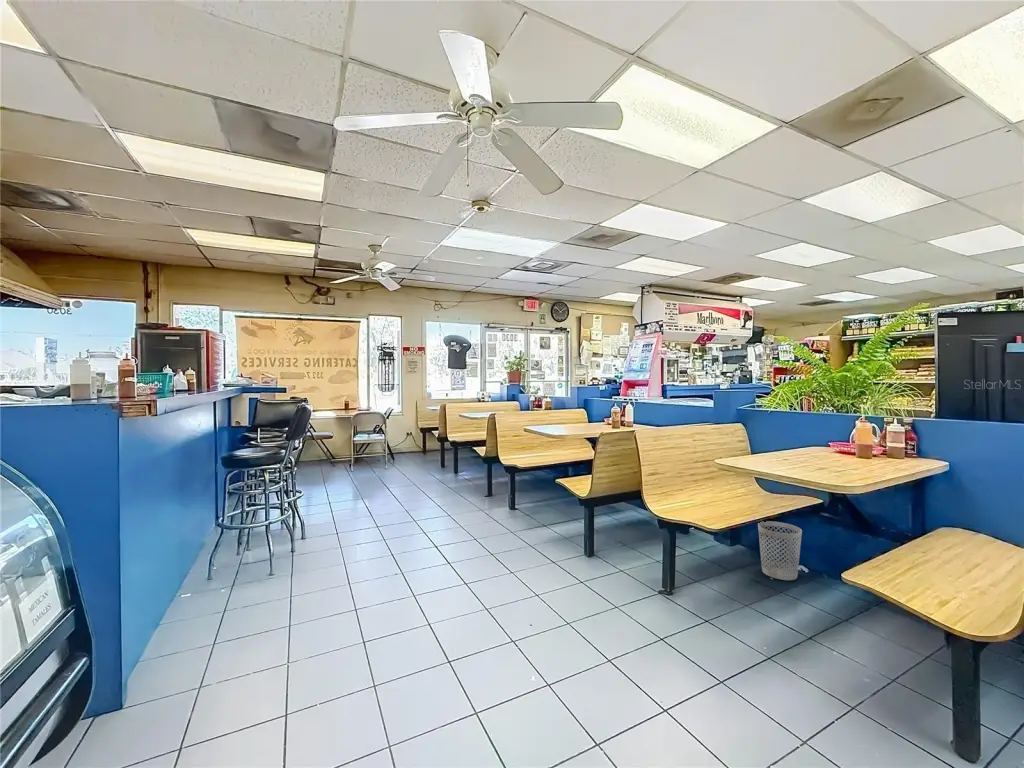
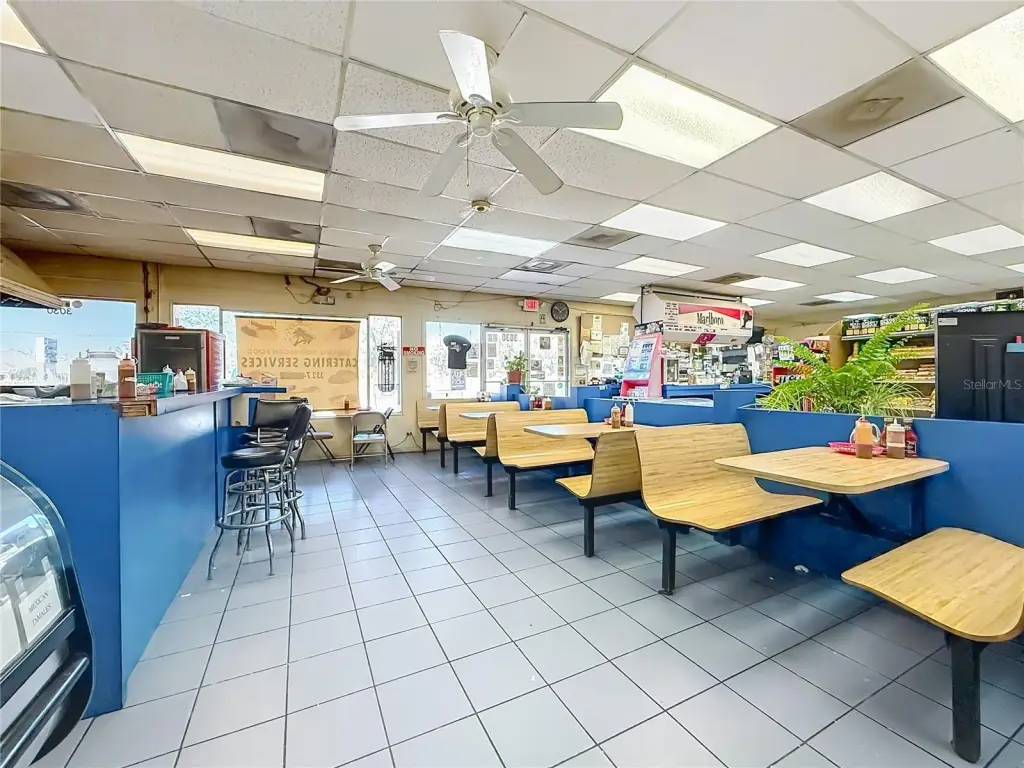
- wastebasket (779, 550)
